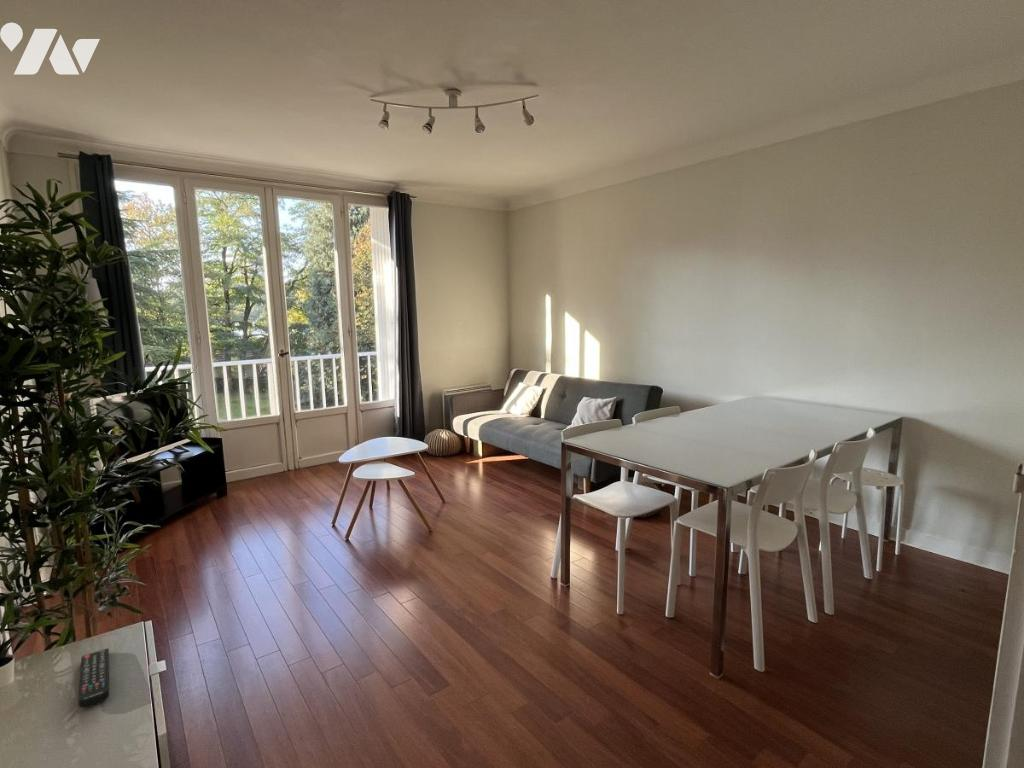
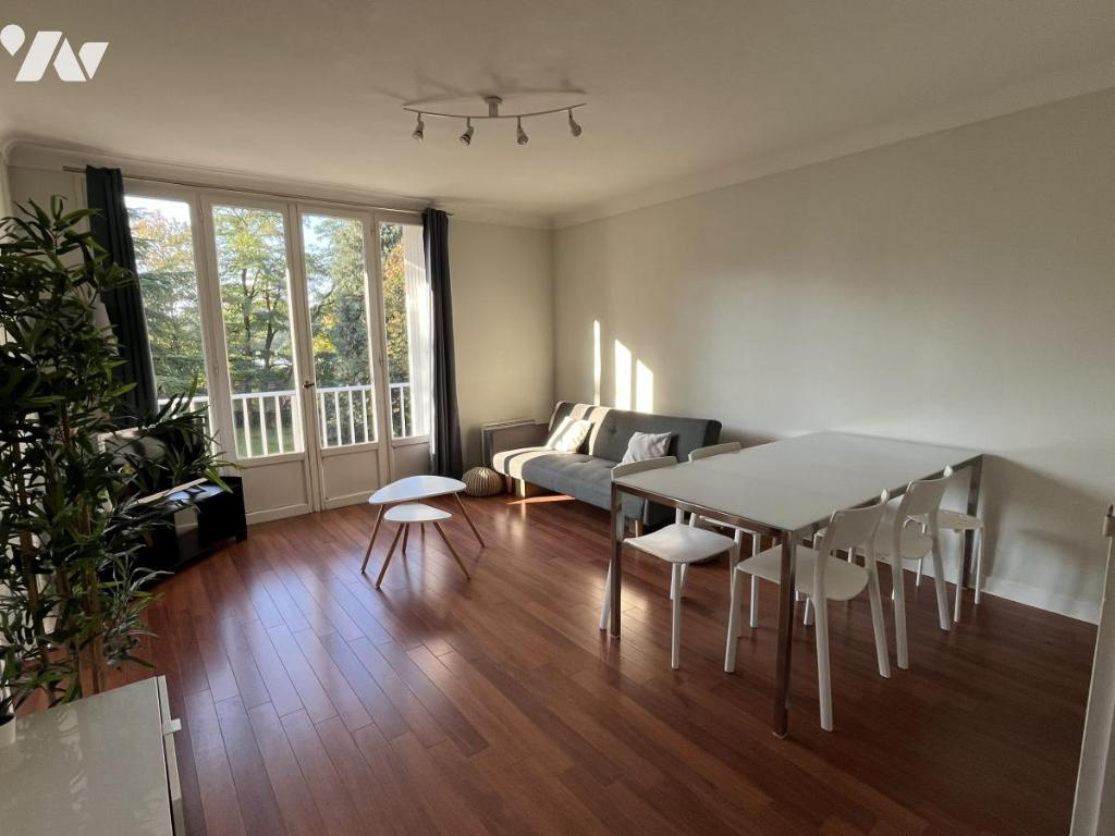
- remote control (94, 676)
